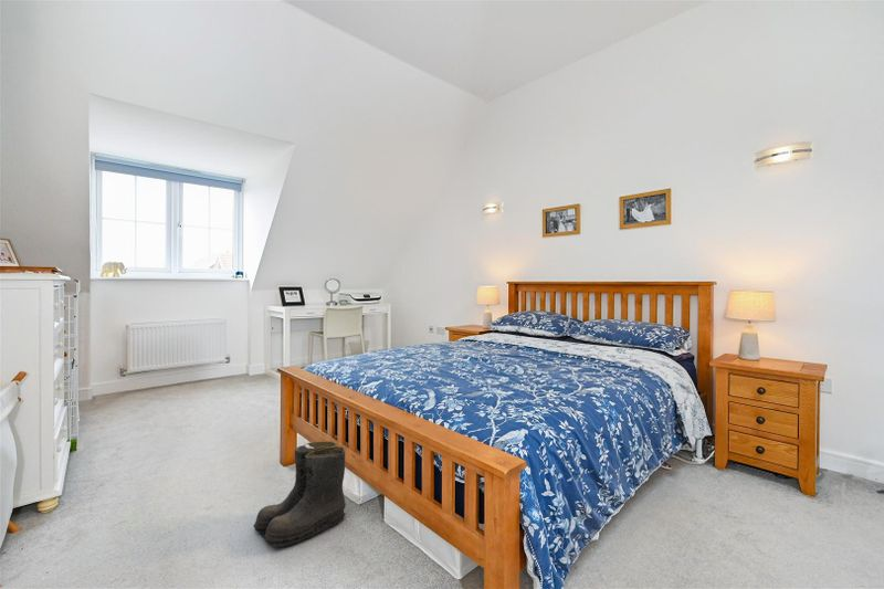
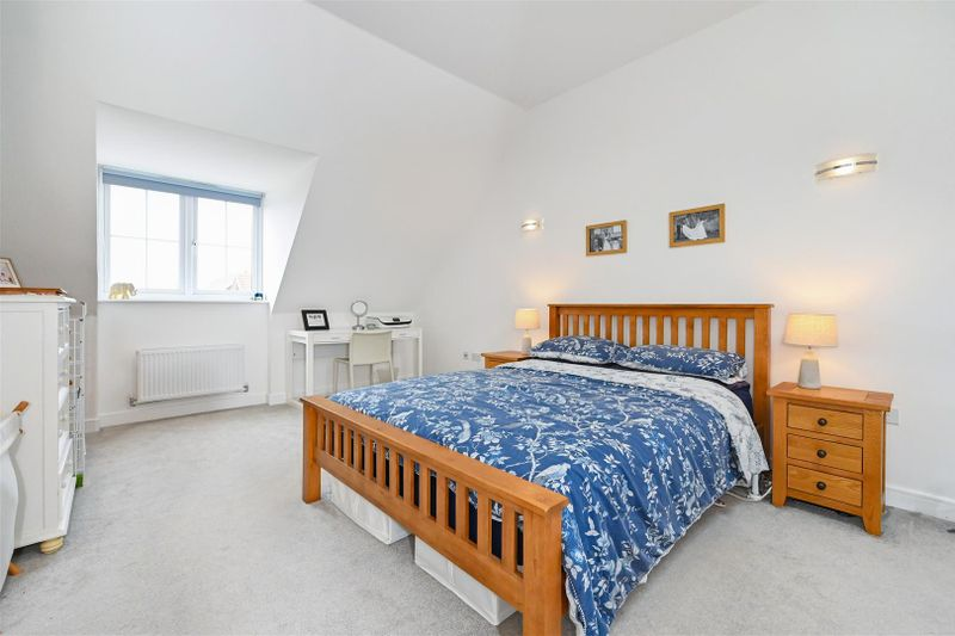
- boots (302, 487)
